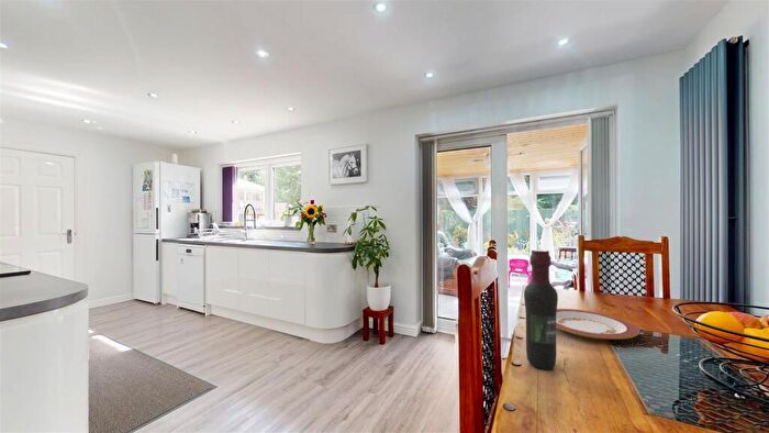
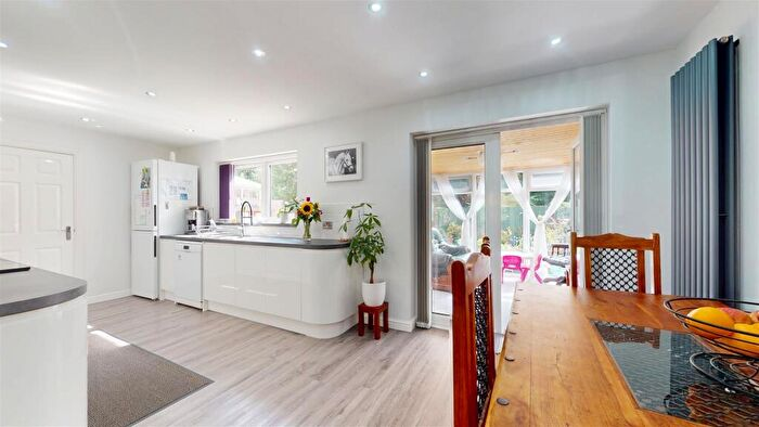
- wine bottle (540, 307)
- plate (586, 324)
